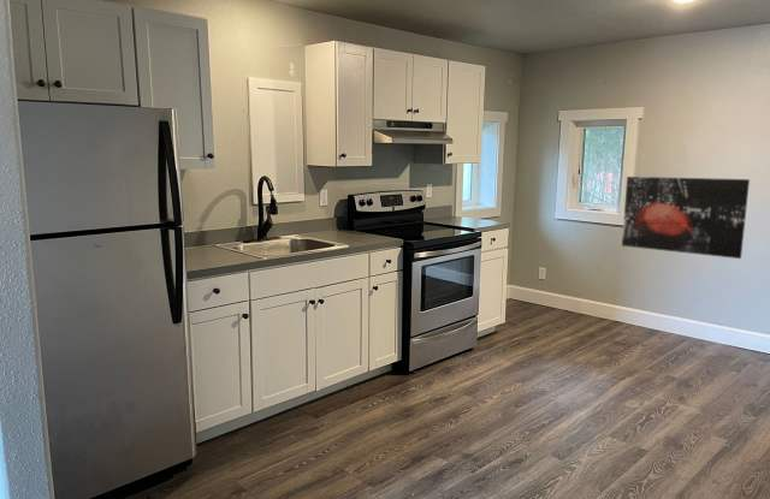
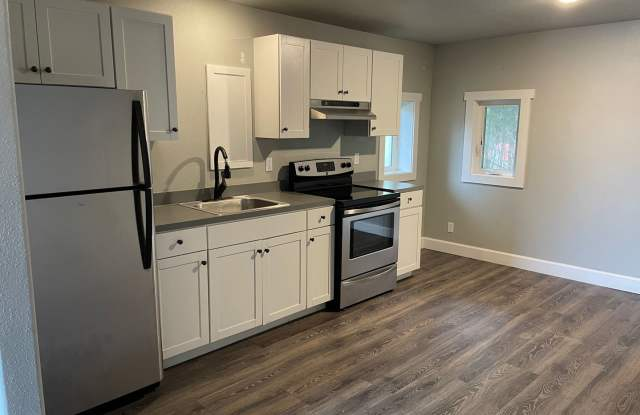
- wall art (680, 214)
